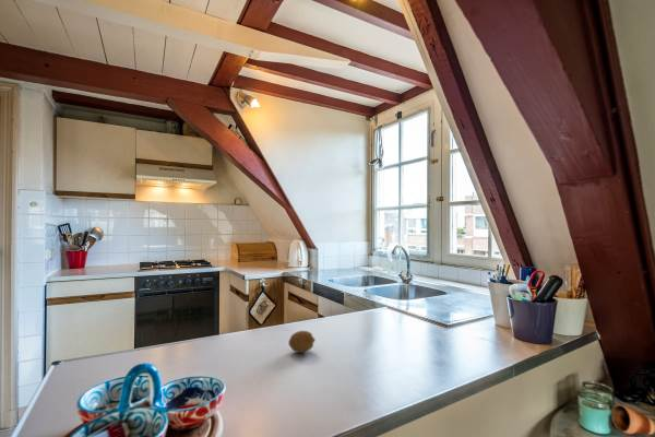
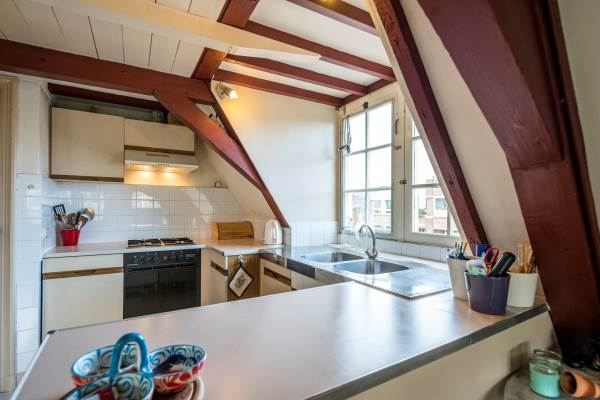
- fruit (301, 341)
